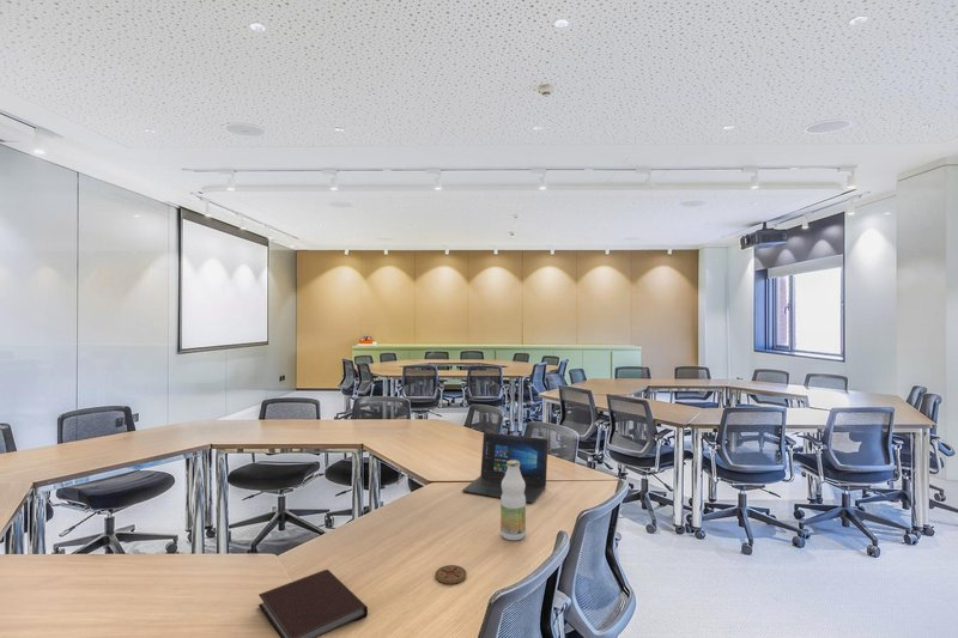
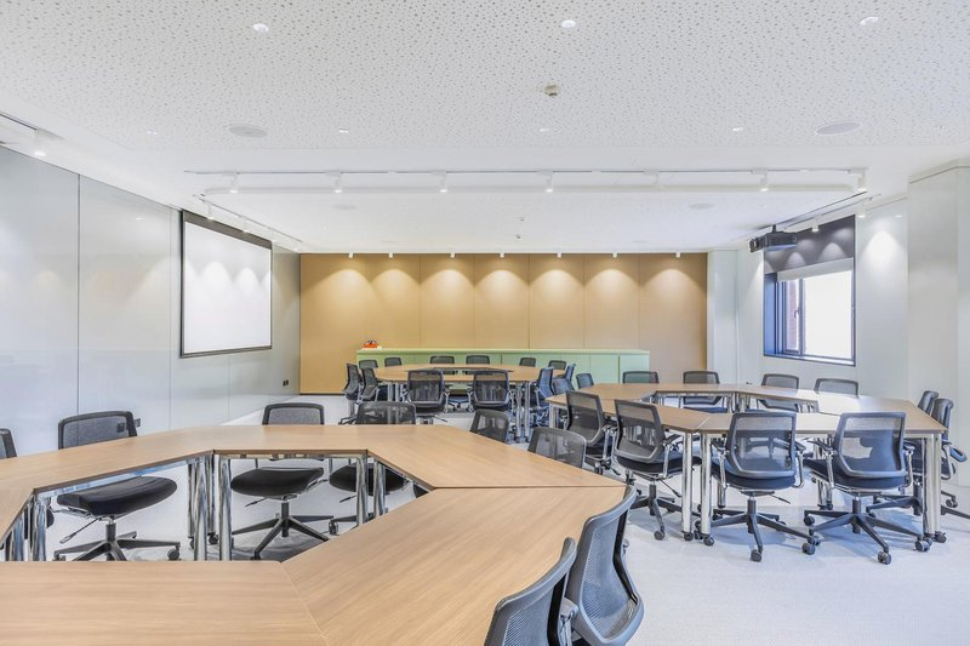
- laptop (505, 464)
- notebook (311, 604)
- bottle (513, 498)
- coaster (450, 573)
